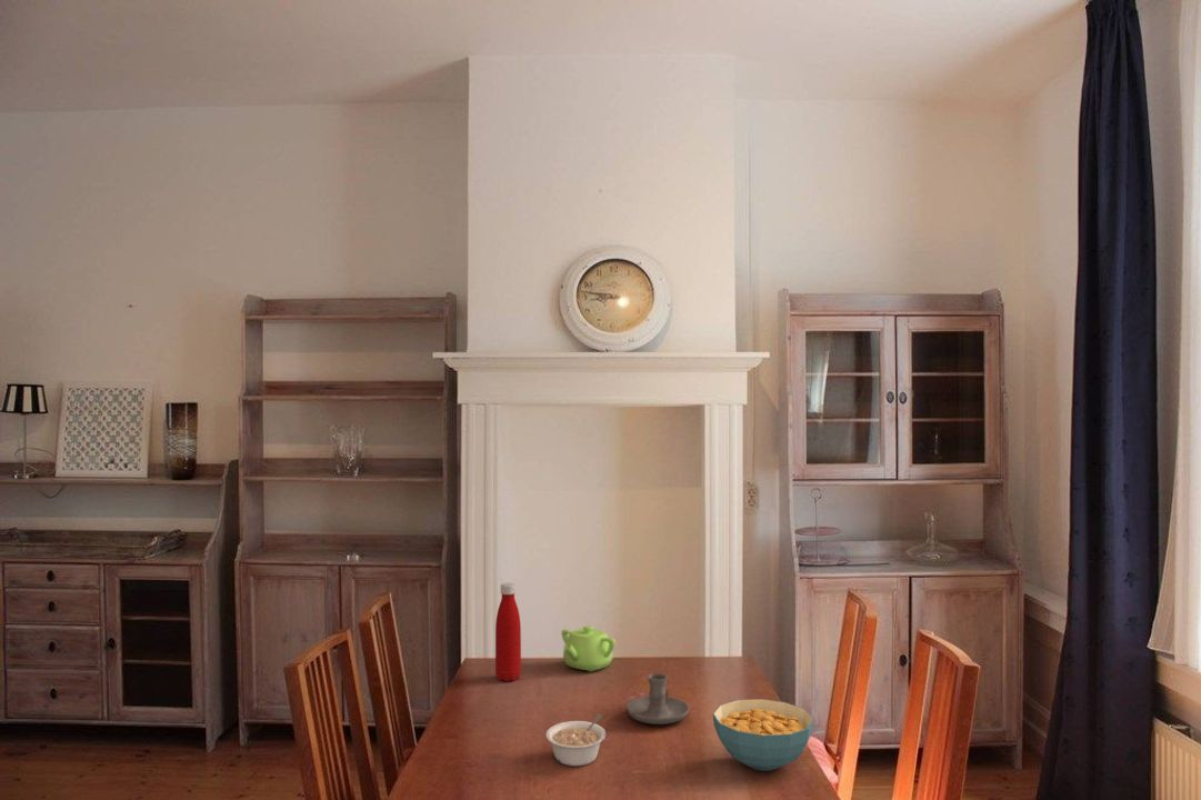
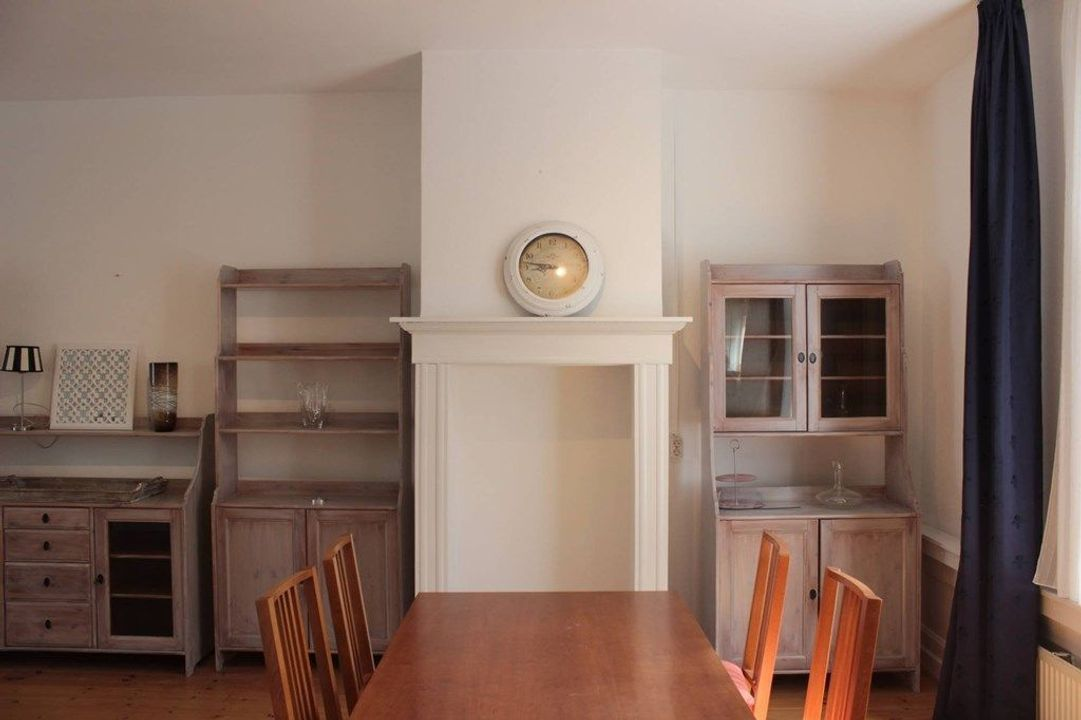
- candle holder (657, 694)
- bottle (508, 631)
- cereal bowl (762, 740)
- teapot (583, 648)
- legume (576, 741)
